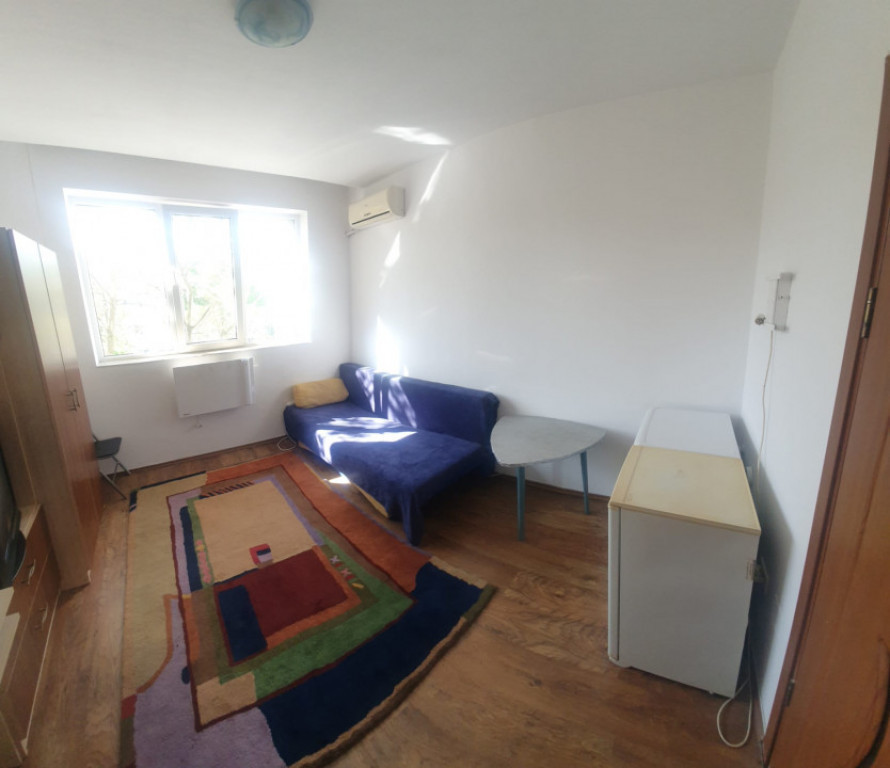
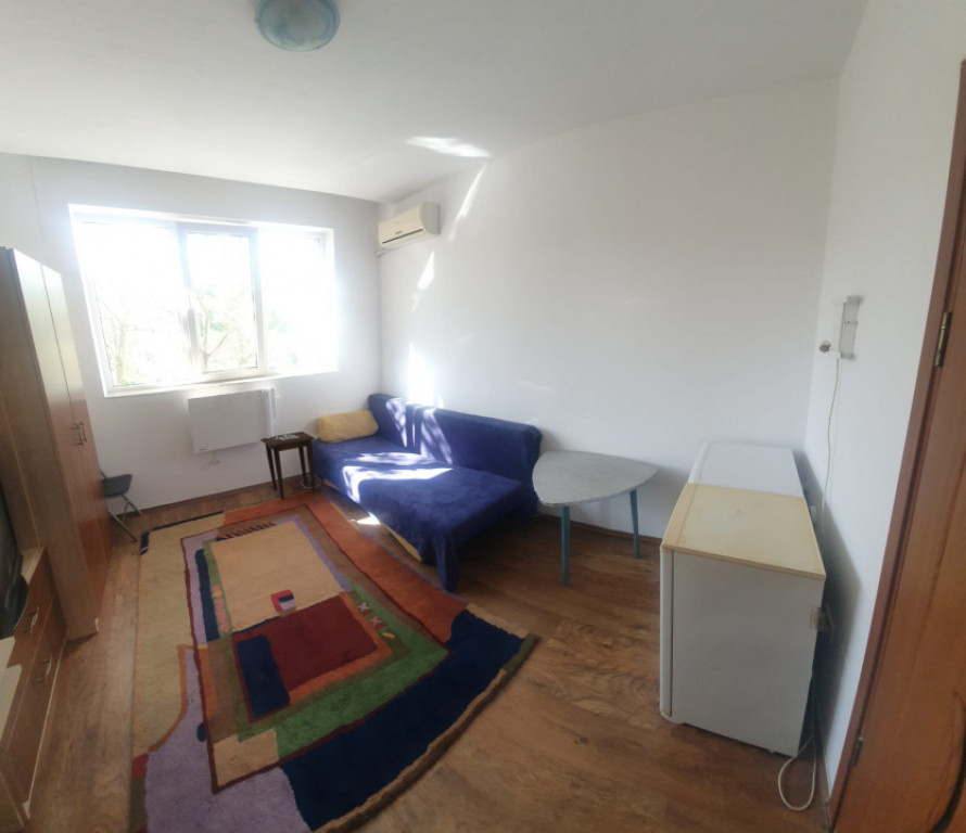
+ side table (300, 459)
